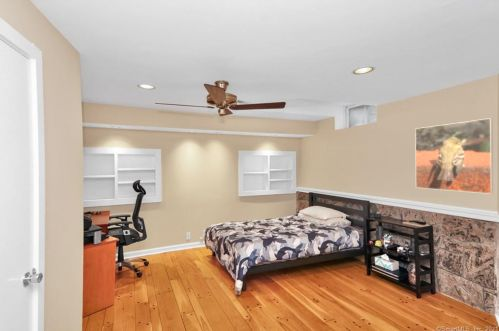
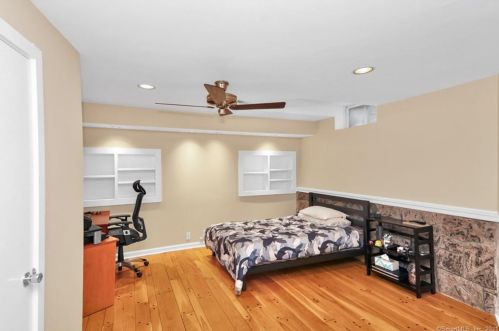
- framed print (449, 157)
